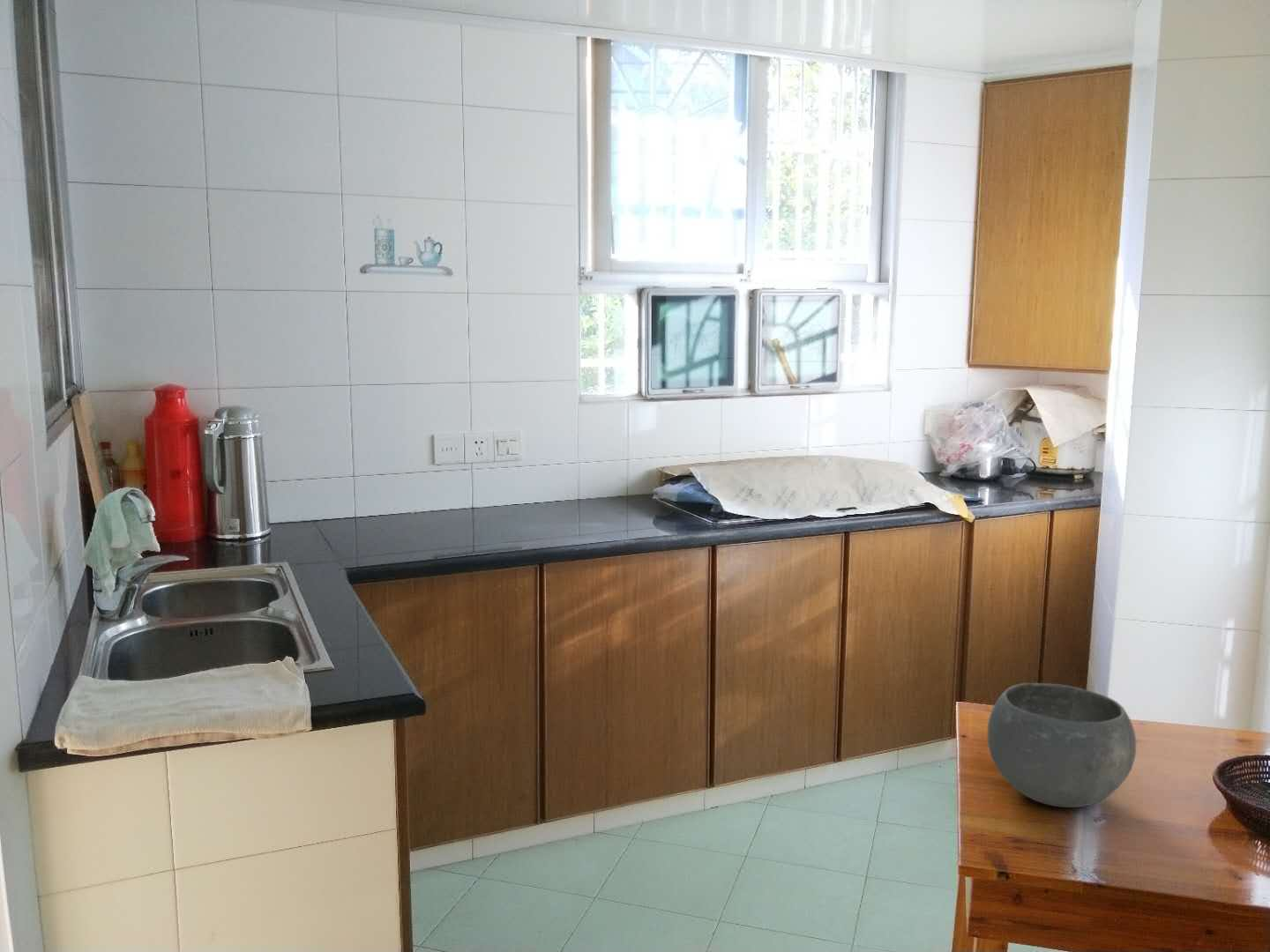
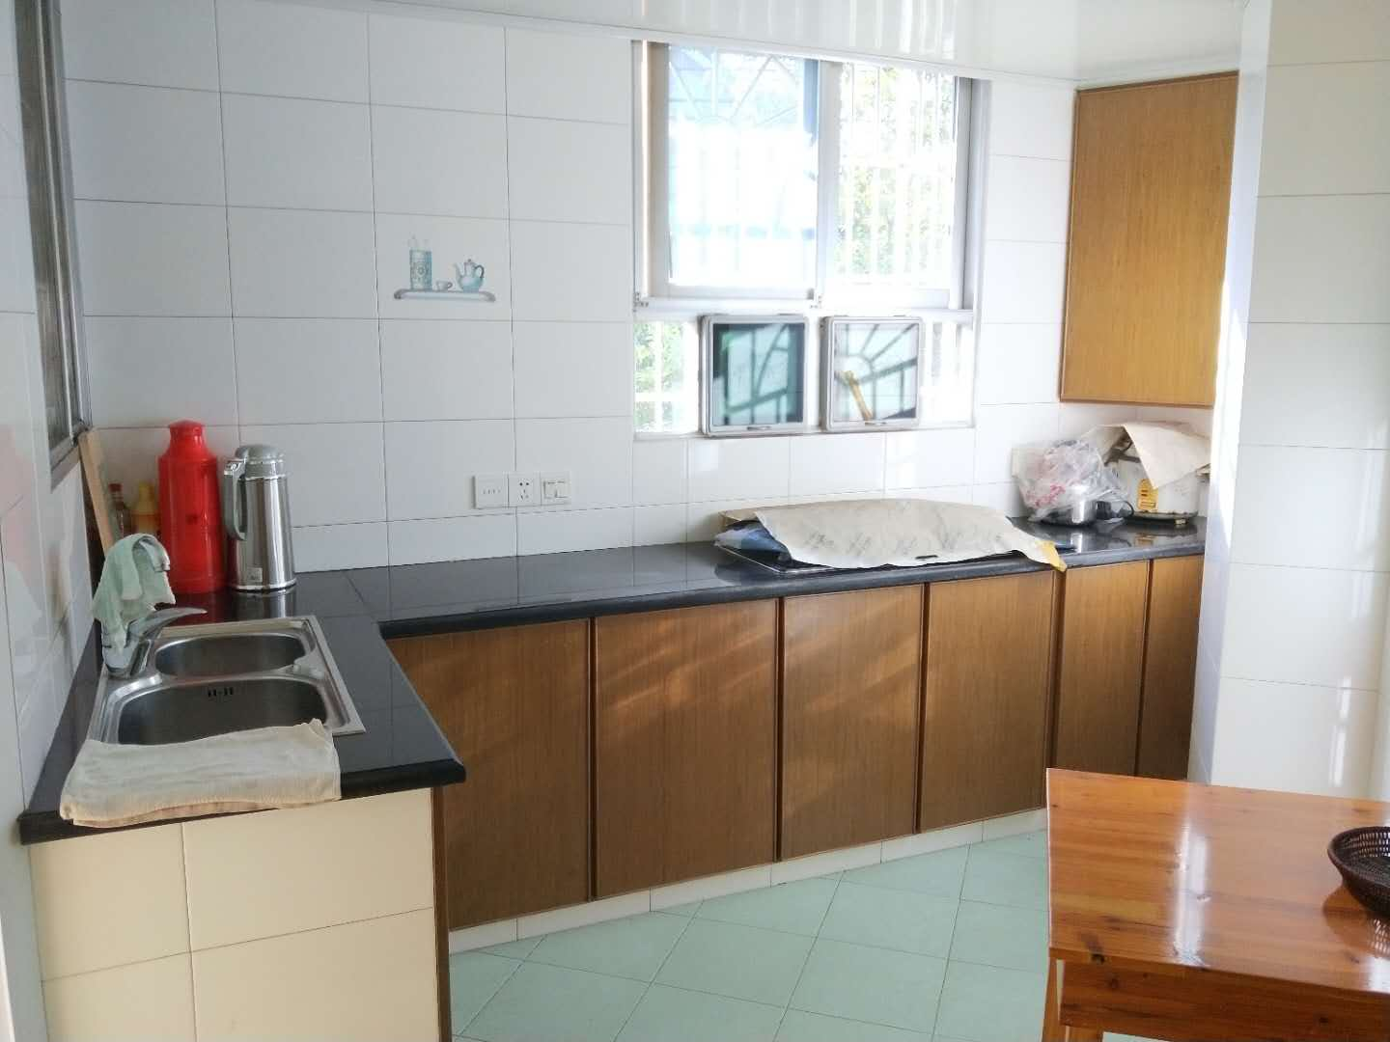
- bowl (1058, 749)
